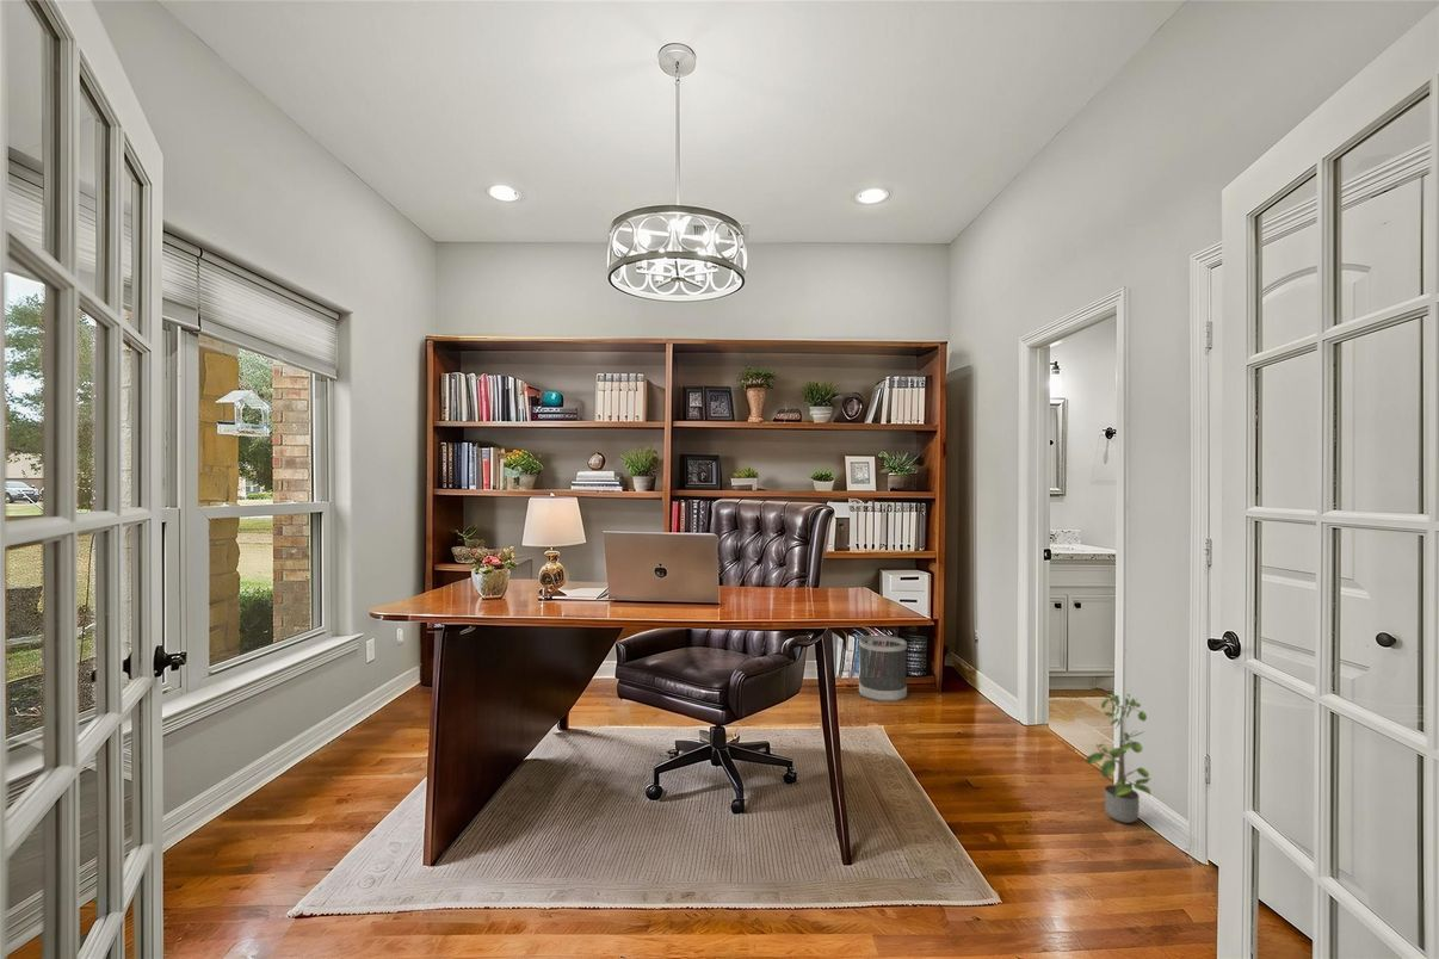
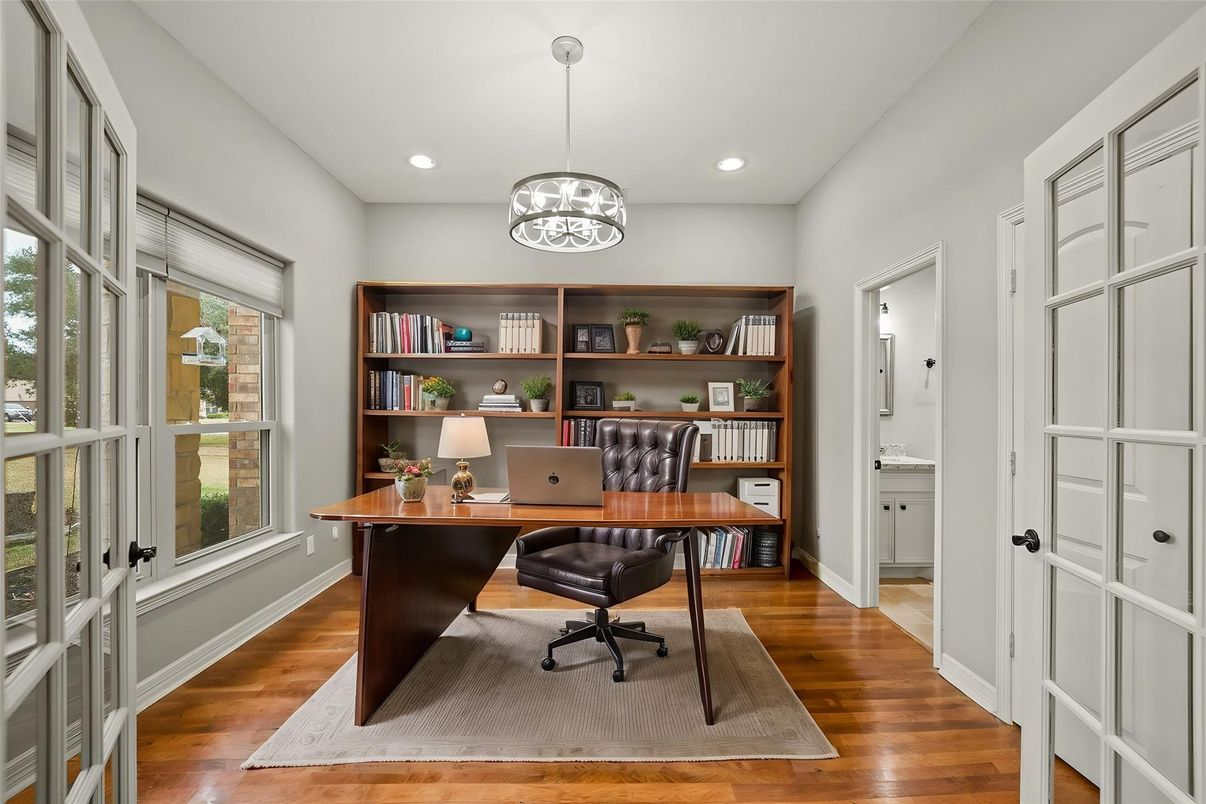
- wastebasket (882, 667)
- potted plant (1123, 757)
